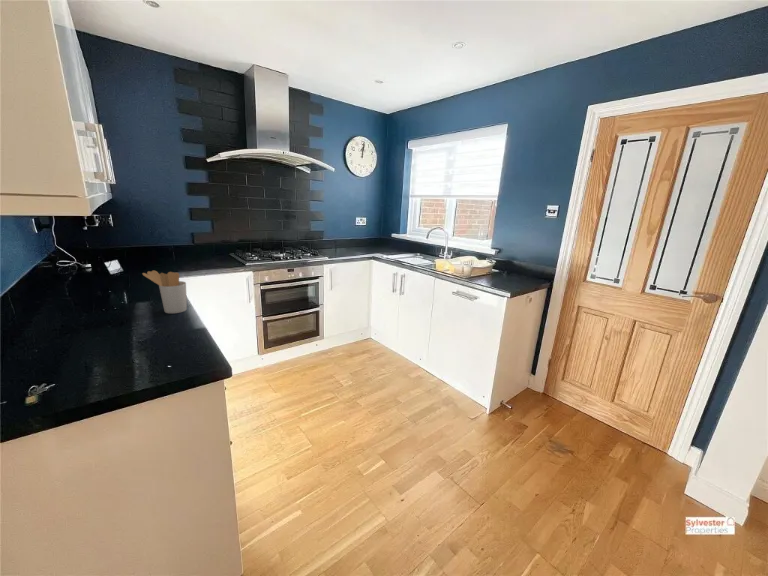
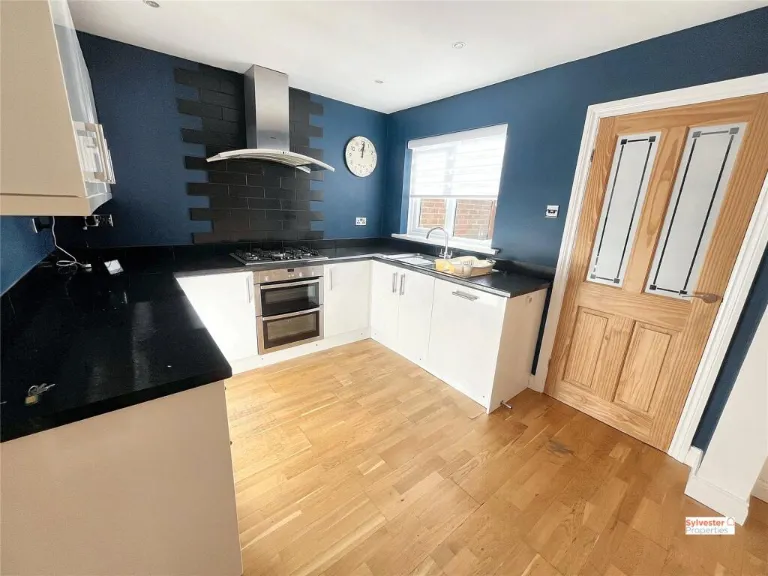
- utensil holder (166, 290)
